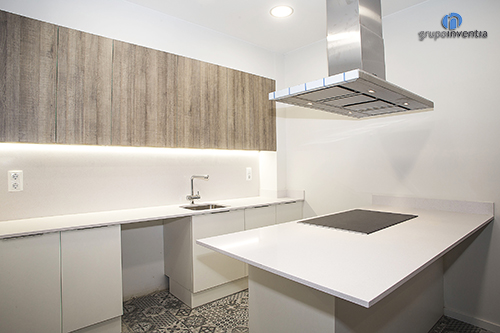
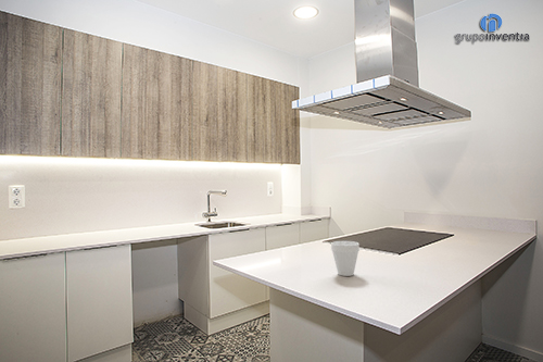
+ cup (345, 258)
